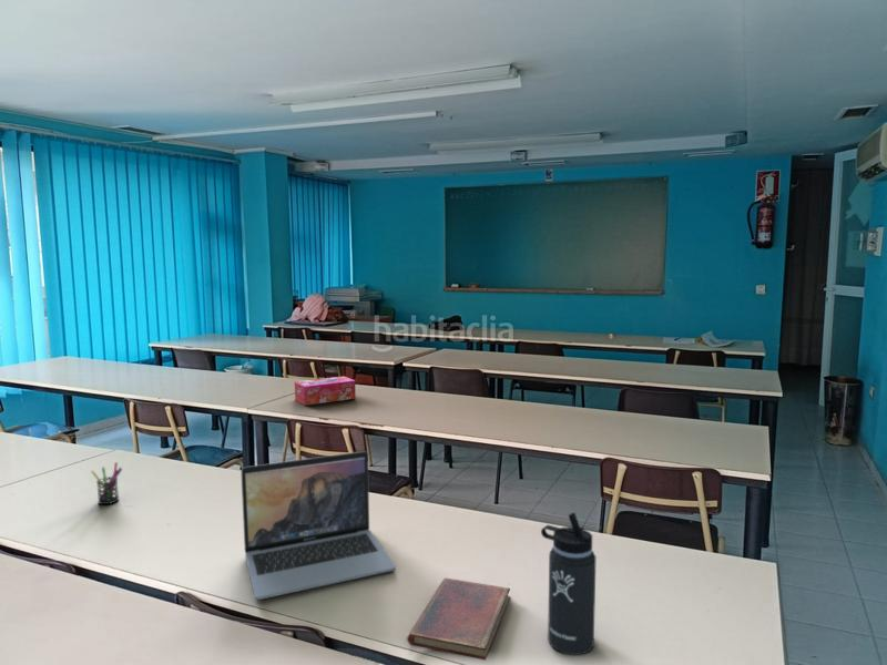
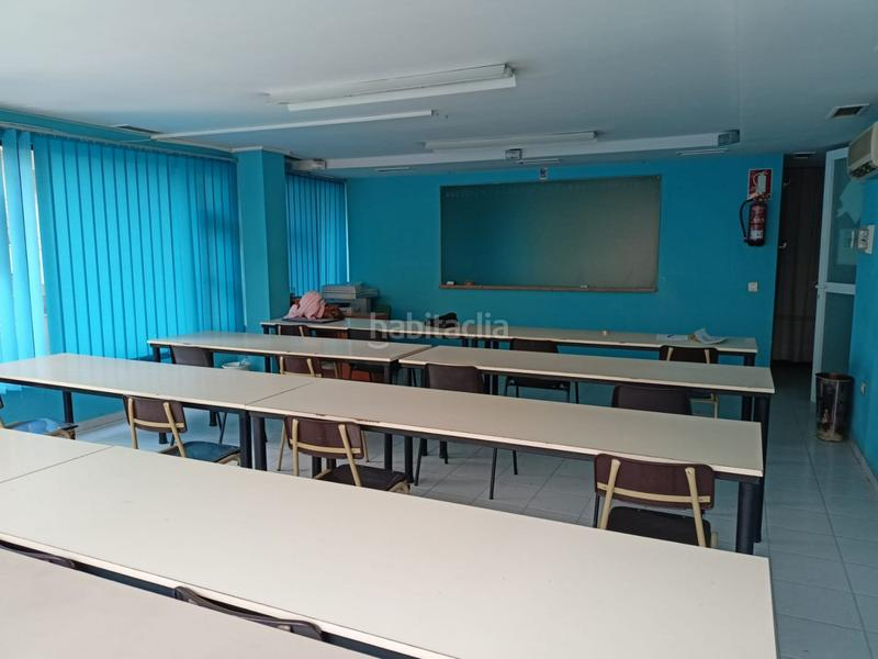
- tissue box (325, 390)
- diary (461, 614)
- thermos bottle (567, 576)
- pen holder (108, 482)
- laptop (317, 518)
